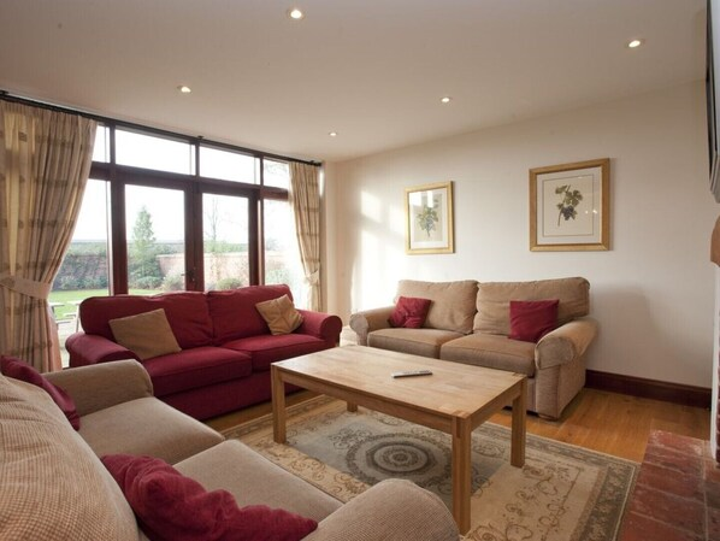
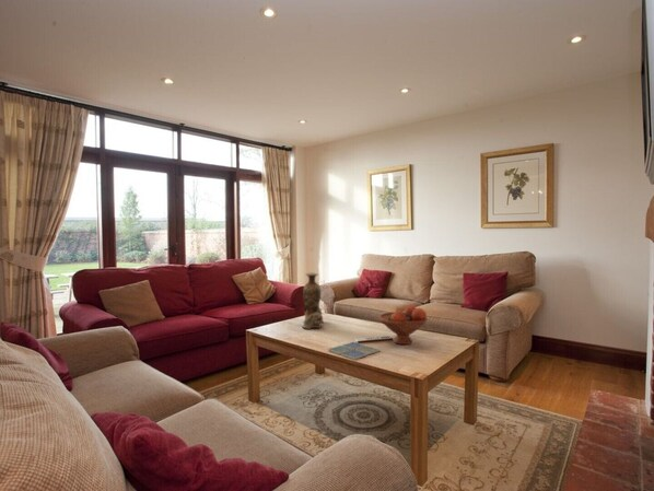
+ drink coaster (353, 350)
+ fruit bowl (402, 325)
+ vase with dog figurine (314, 299)
